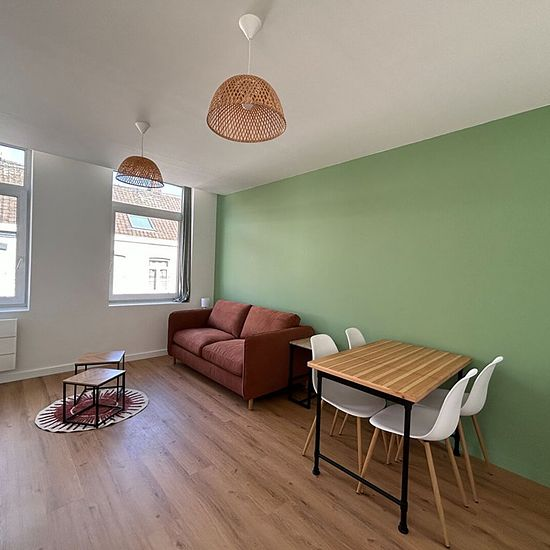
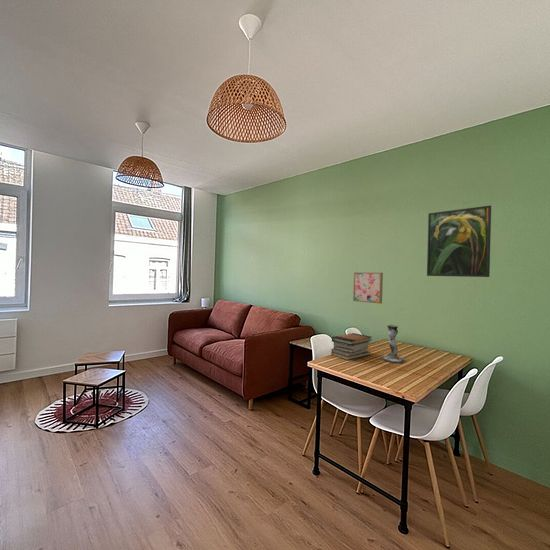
+ candle holder (392, 342)
+ wall art (367, 287)
+ book stack (351, 345)
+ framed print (456, 243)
